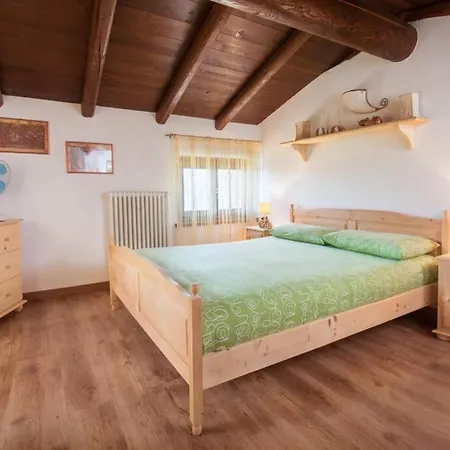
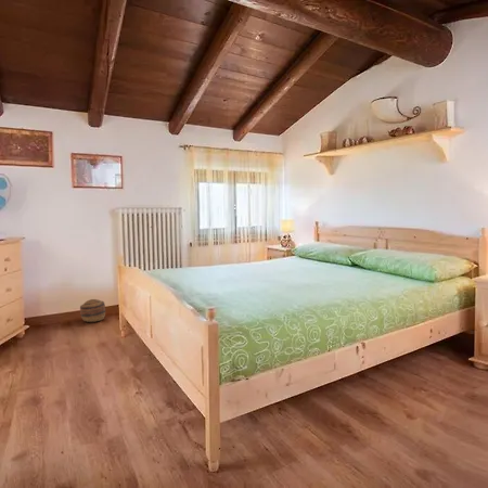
+ basket (92, 310)
